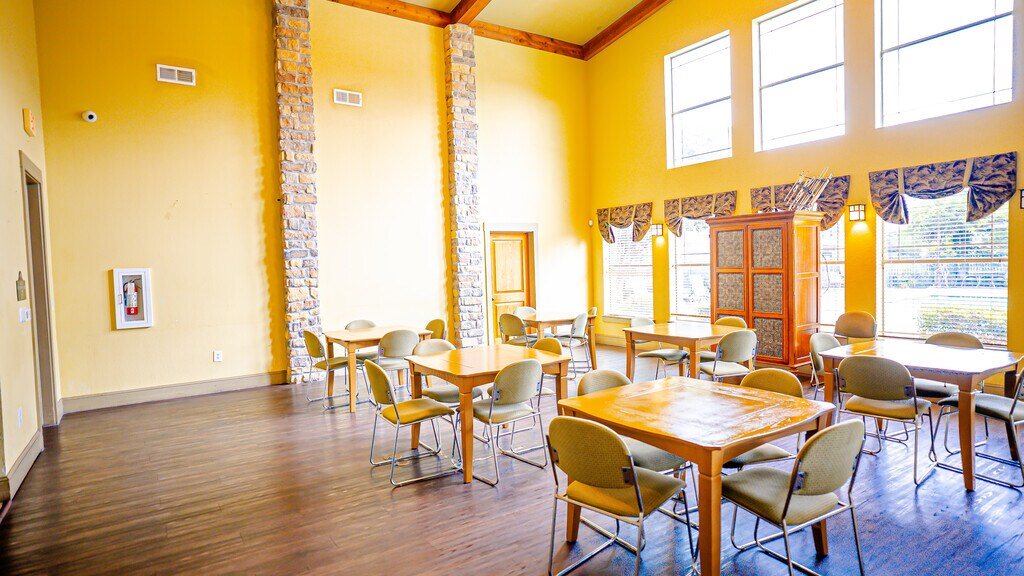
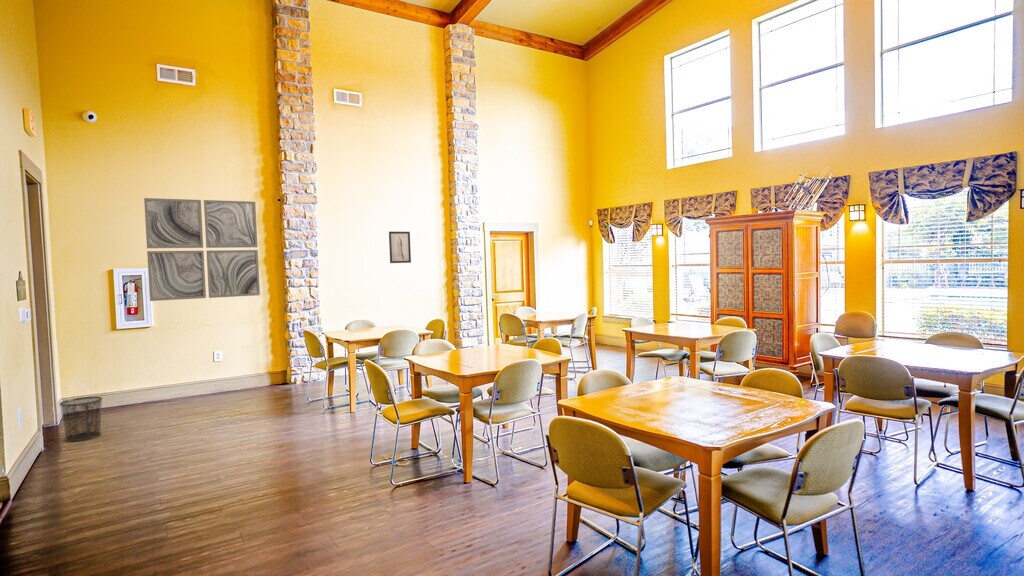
+ wall art (206, 247)
+ wall art (400, 247)
+ waste bin (82, 419)
